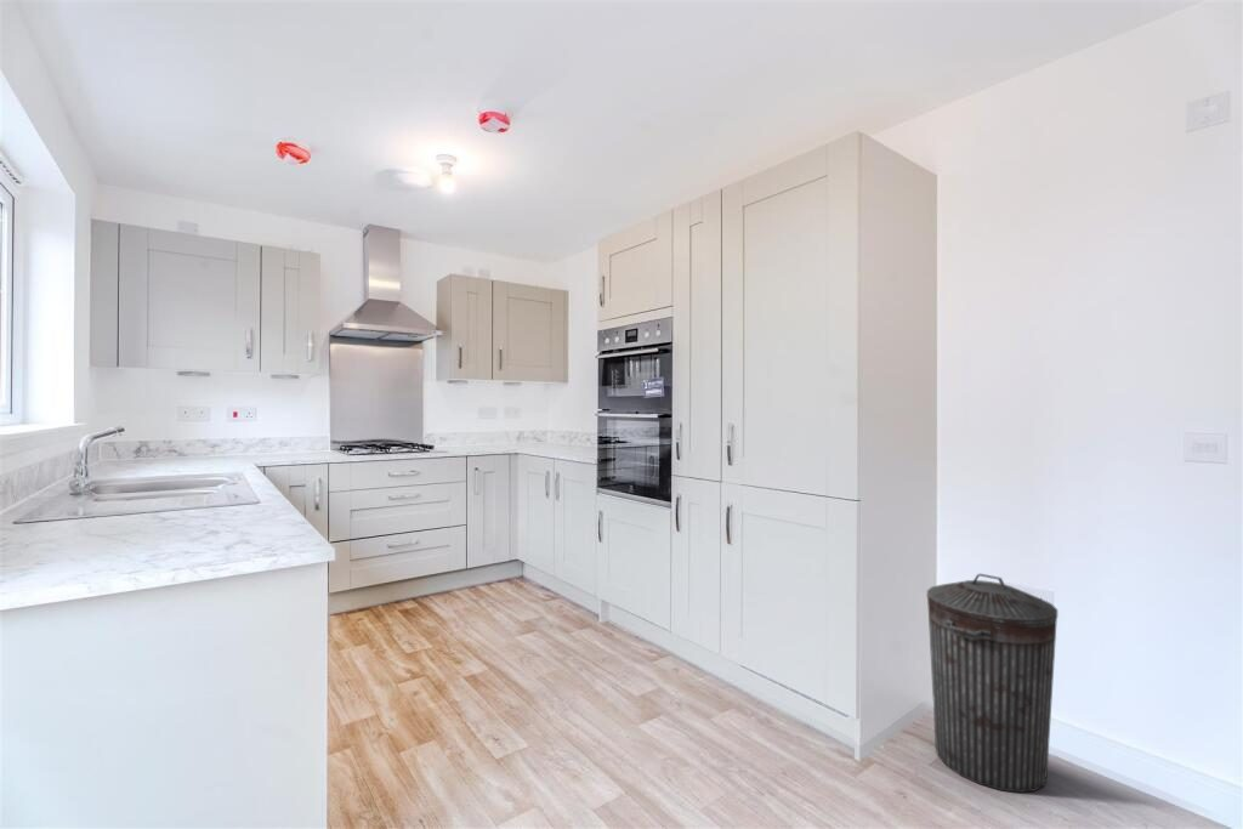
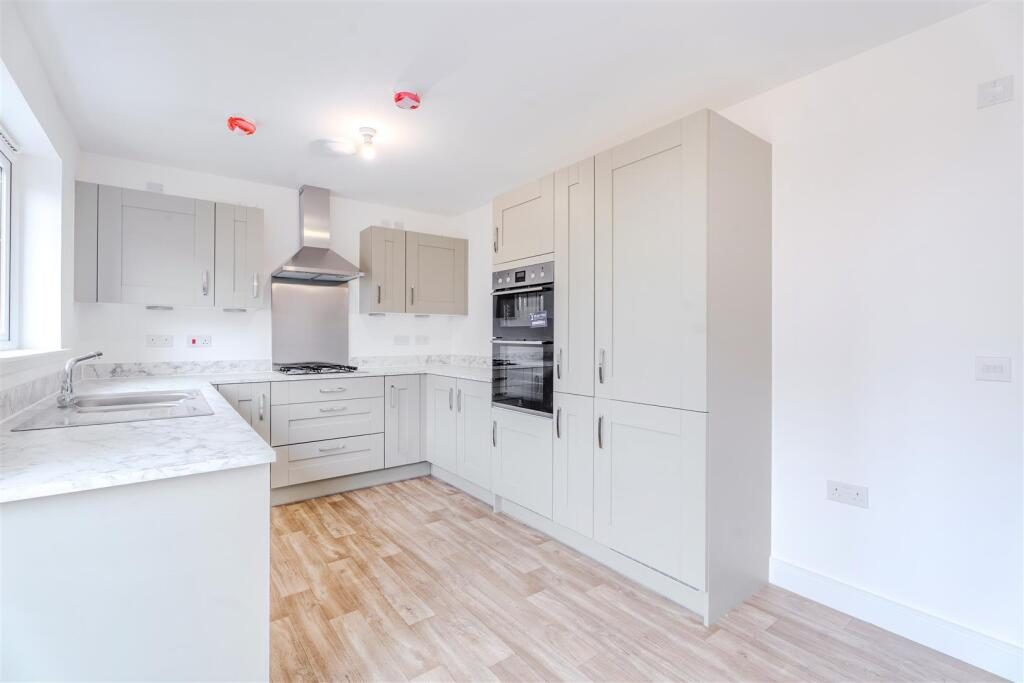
- trash can (988, 669)
